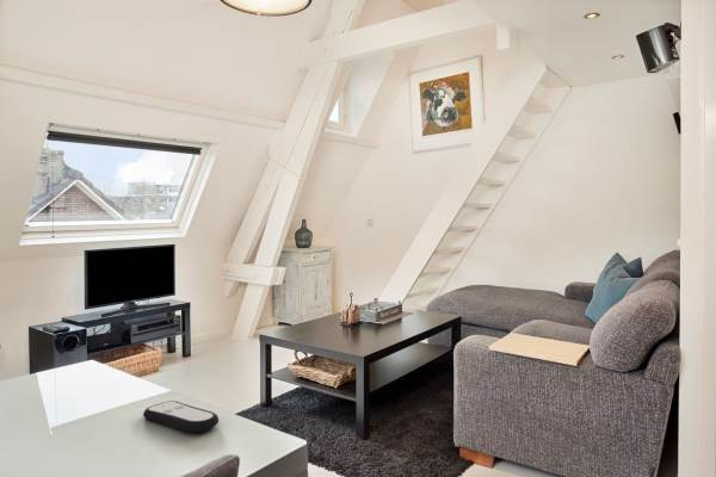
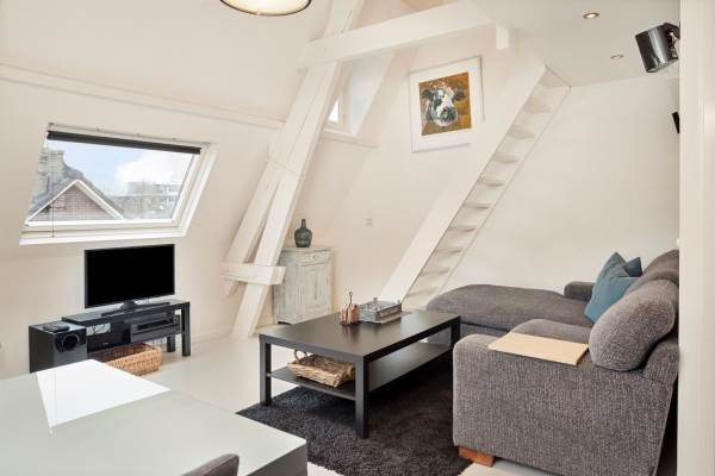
- remote control (181, 415)
